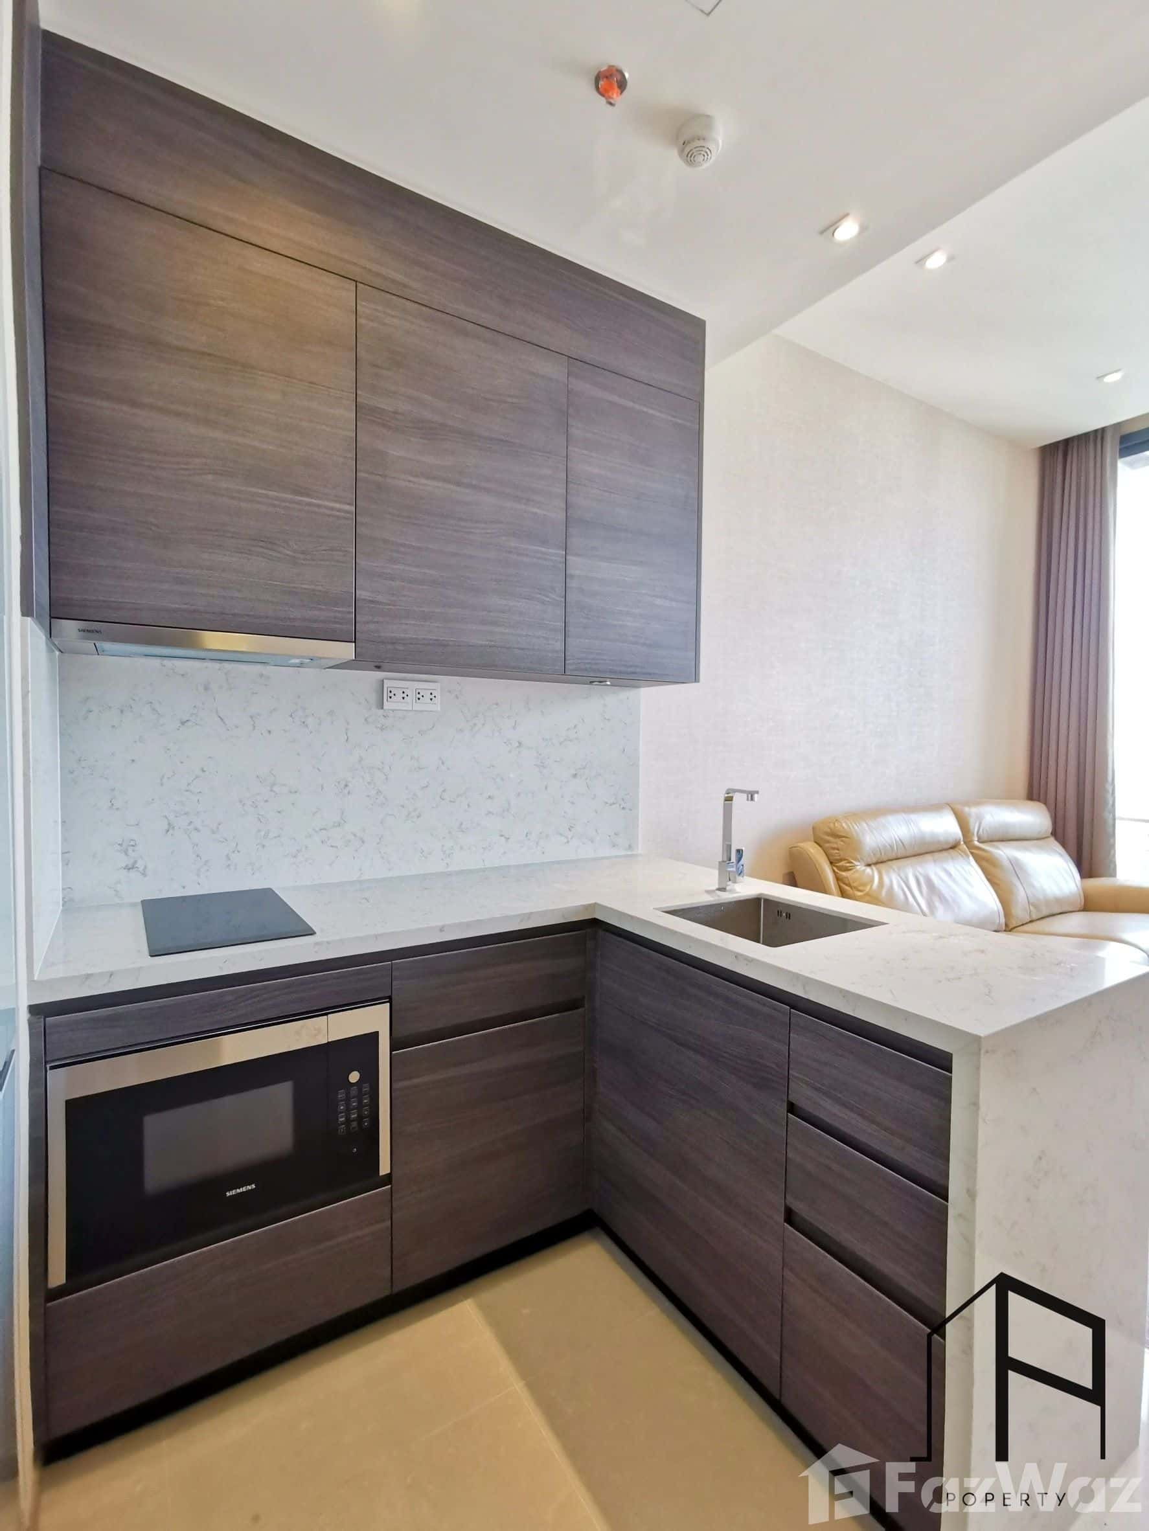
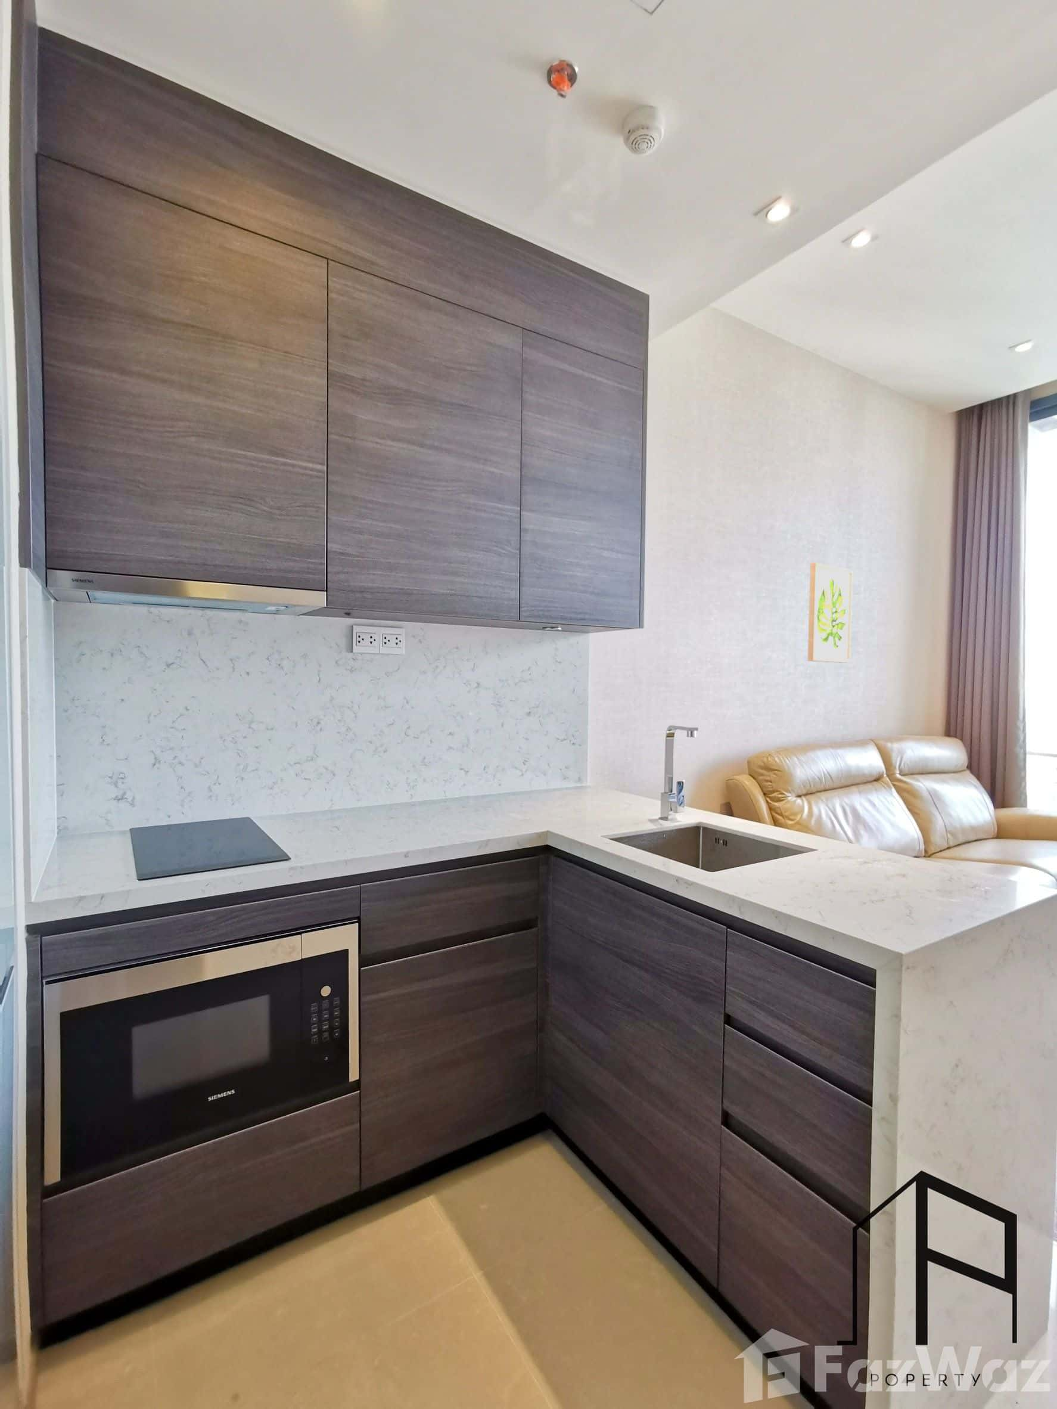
+ wall art (830, 614)
